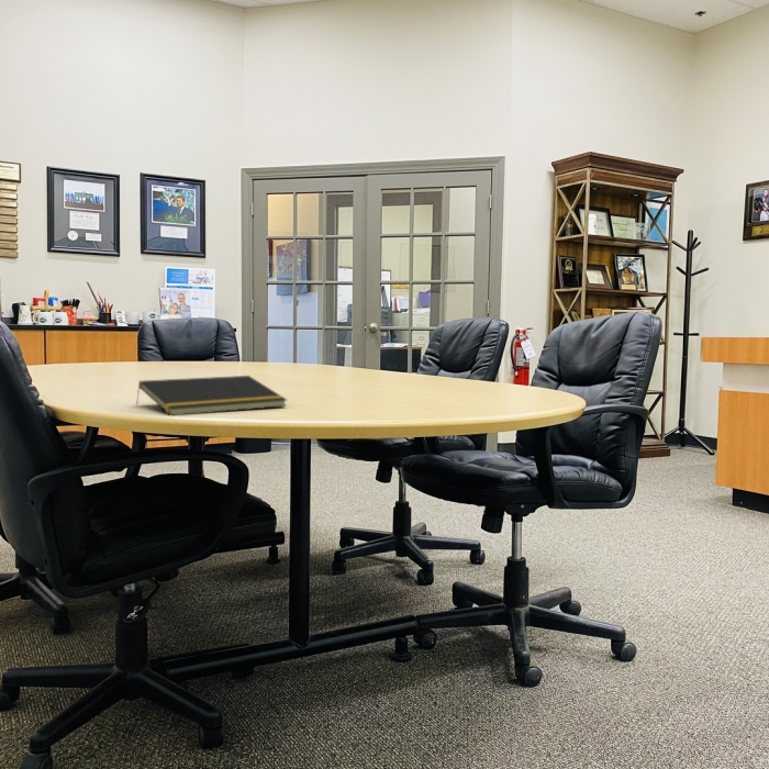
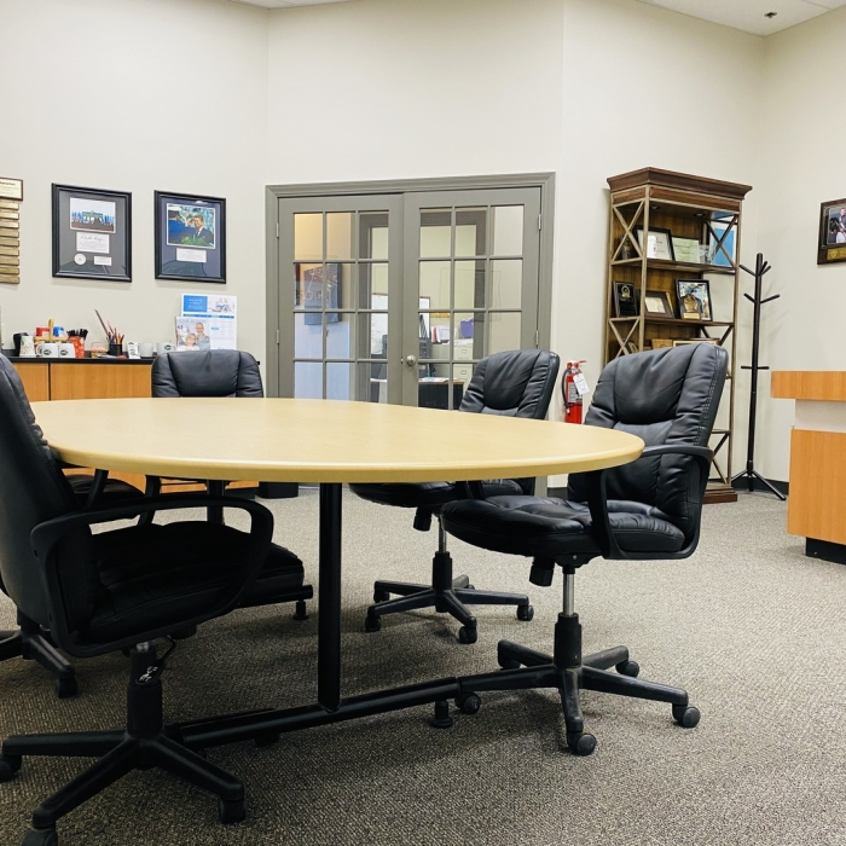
- notepad (213, 393)
